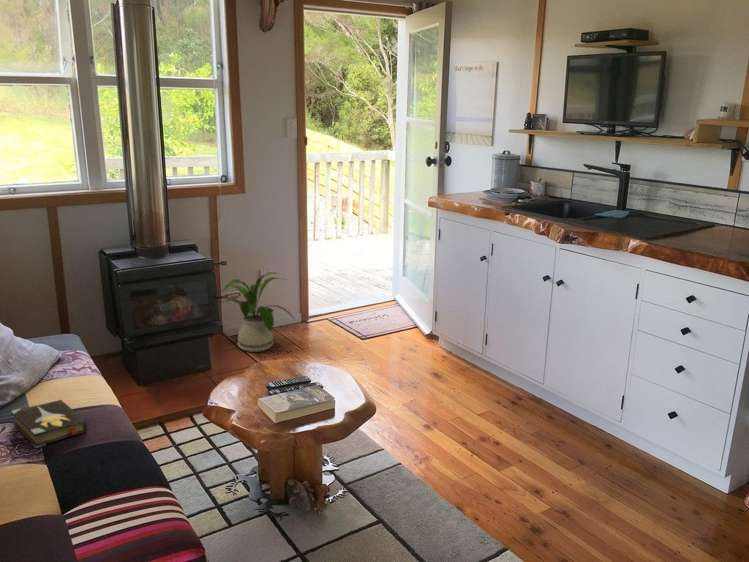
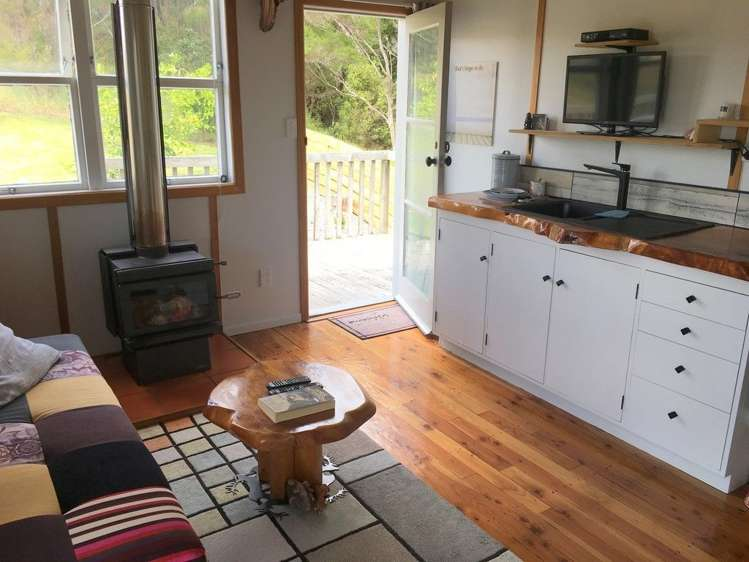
- house plant (253, 305)
- hardback book (48, 420)
